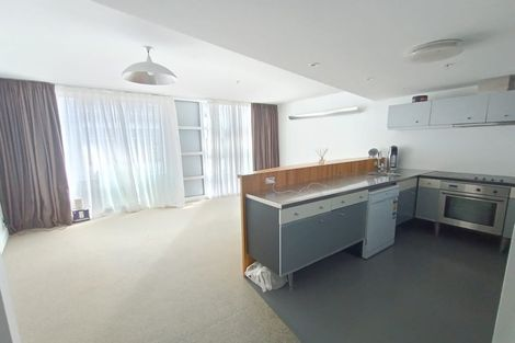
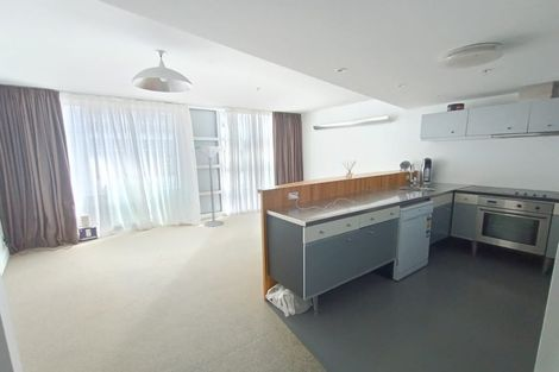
+ floor lamp (212, 185)
